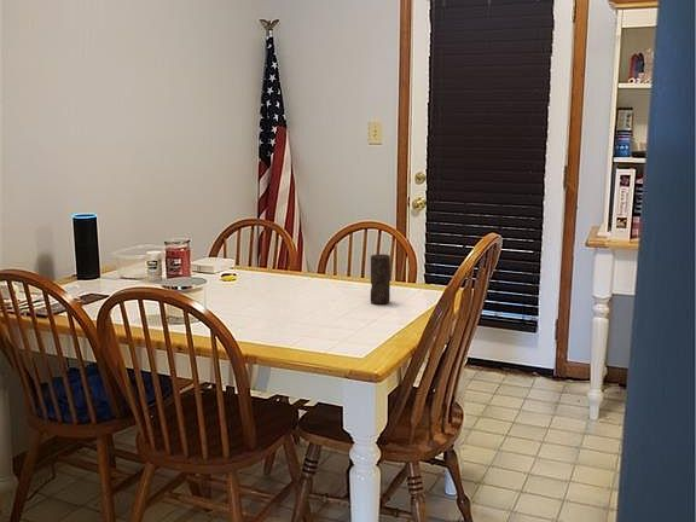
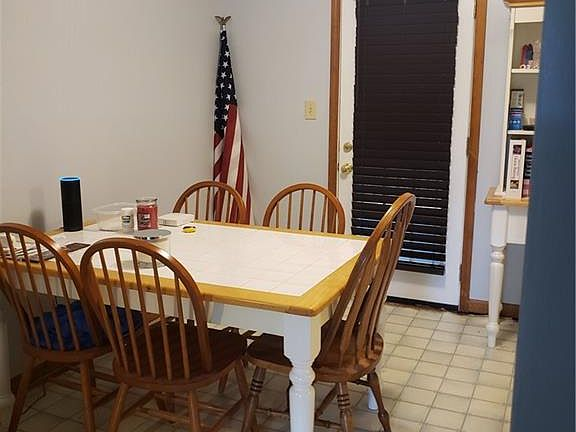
- candle (379, 278)
